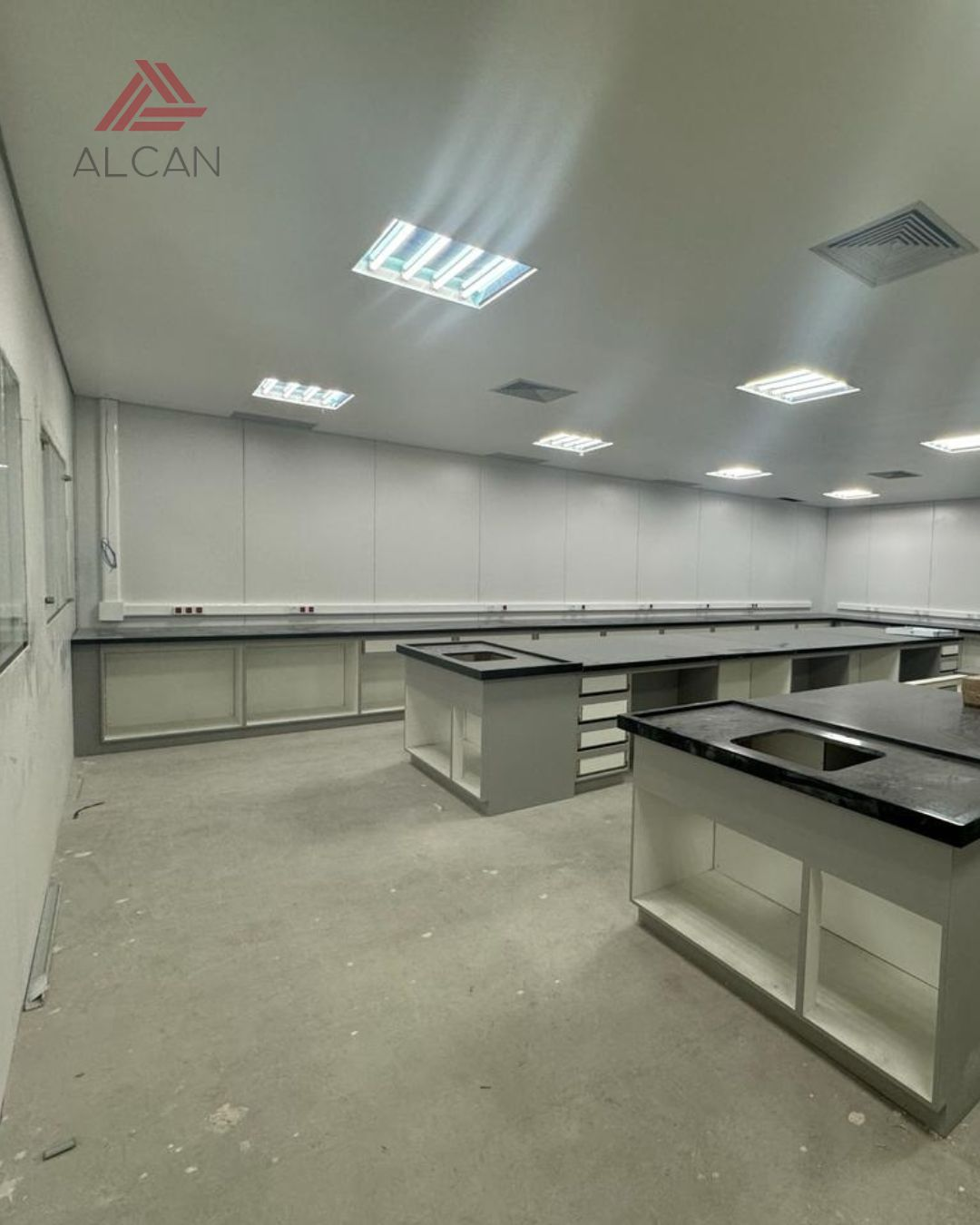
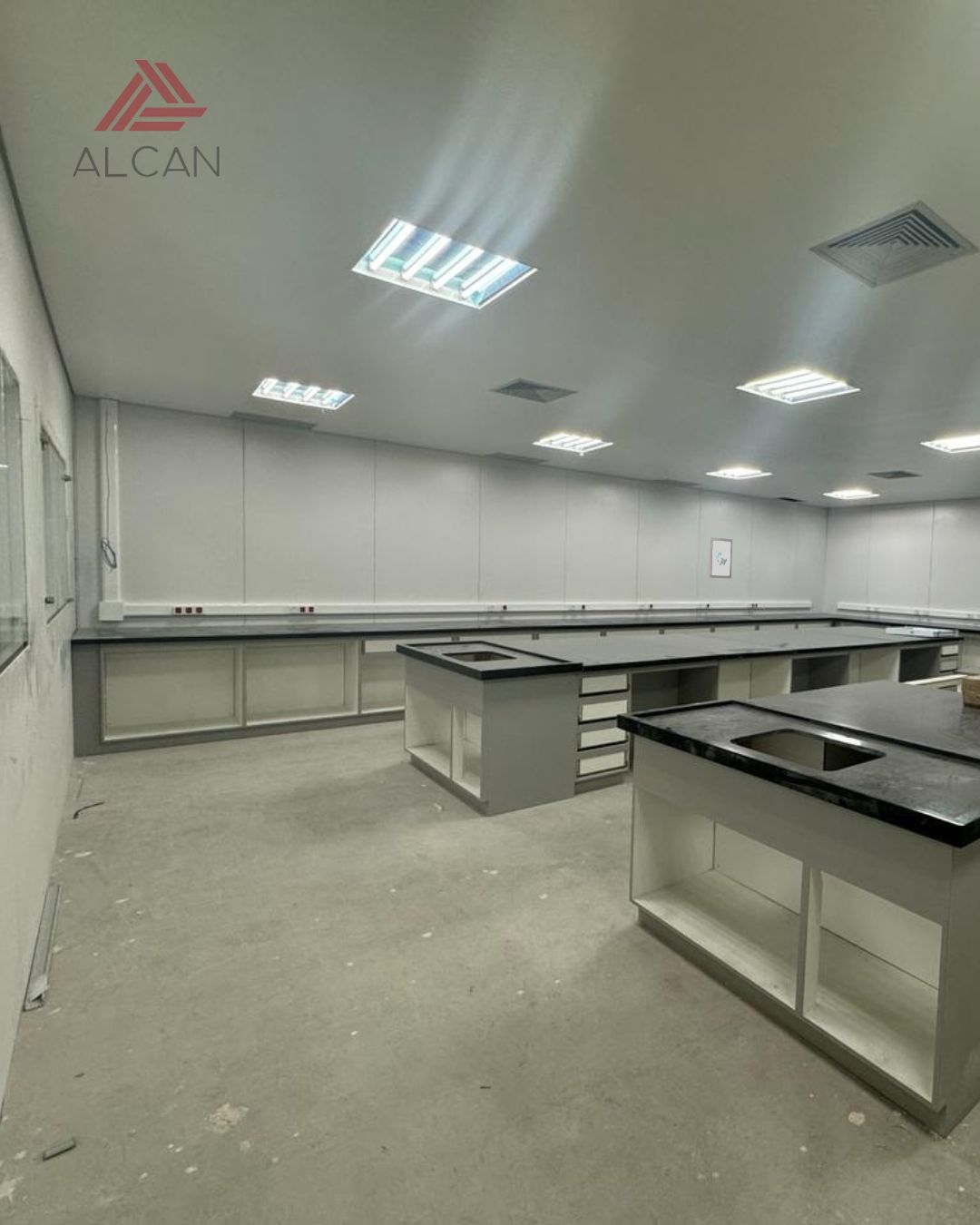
+ wall art (720, 558)
